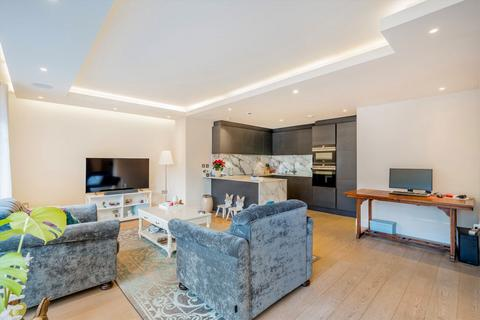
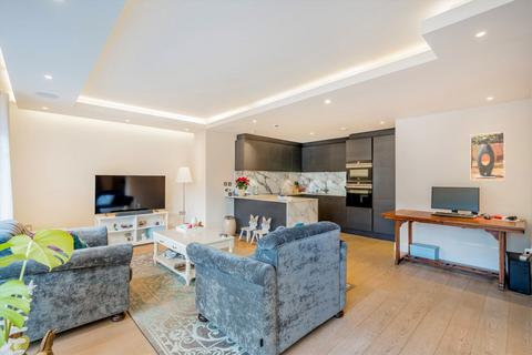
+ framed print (487, 156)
